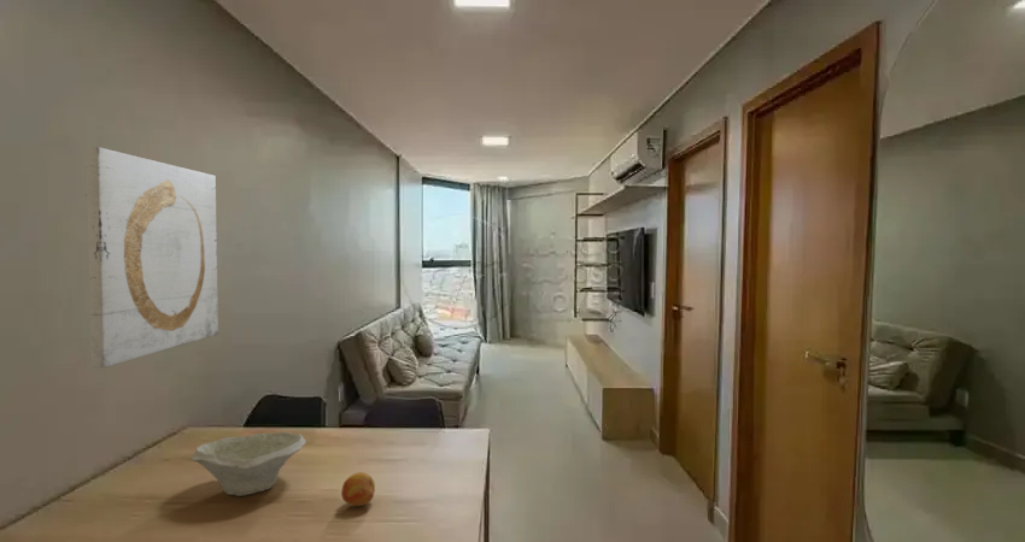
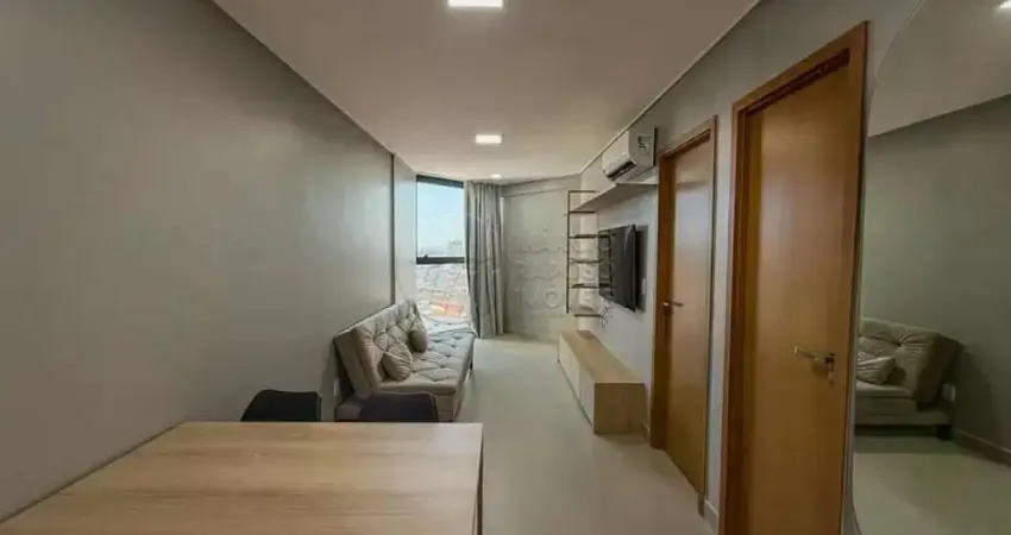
- wall art (162, 257)
- fruit (358, 488)
- bowl (251, 463)
